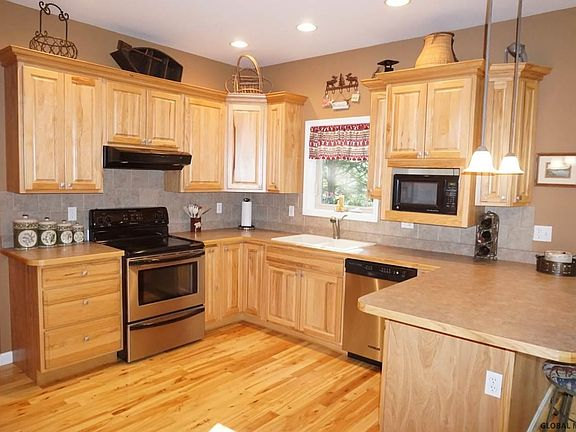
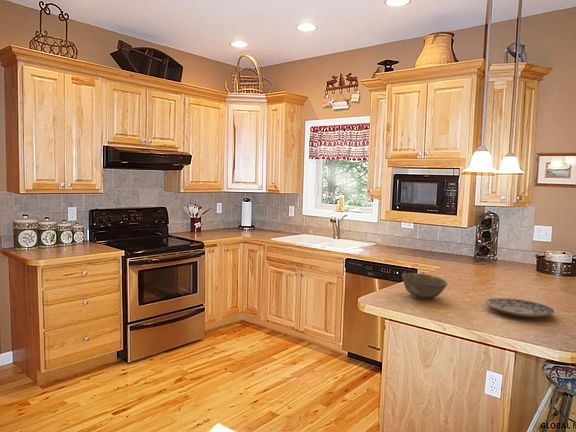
+ plate (518, 309)
+ bowl (424, 286)
